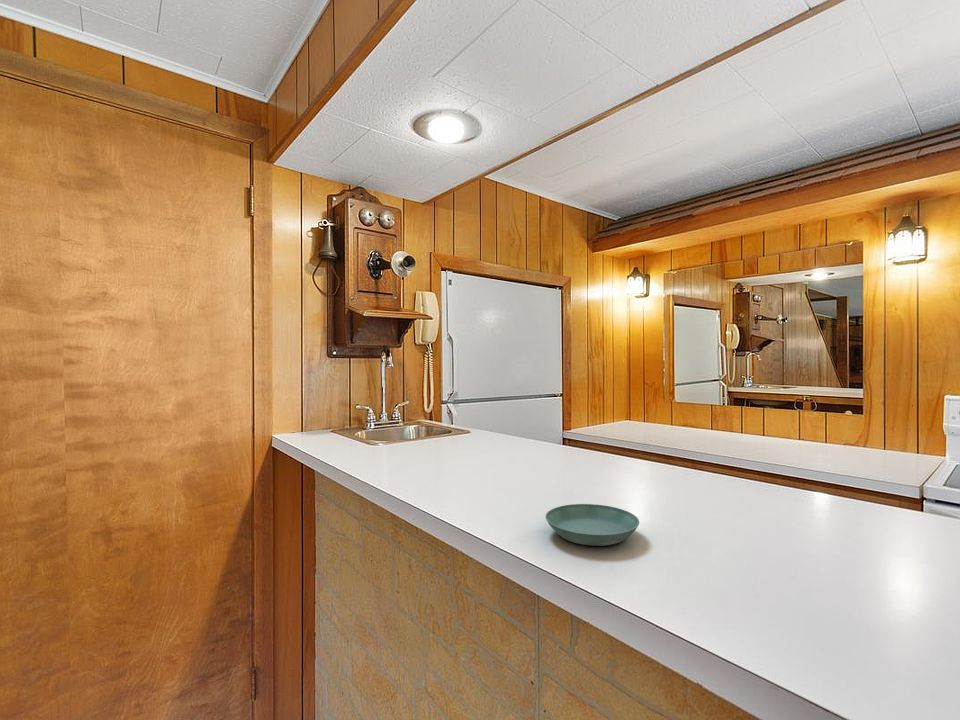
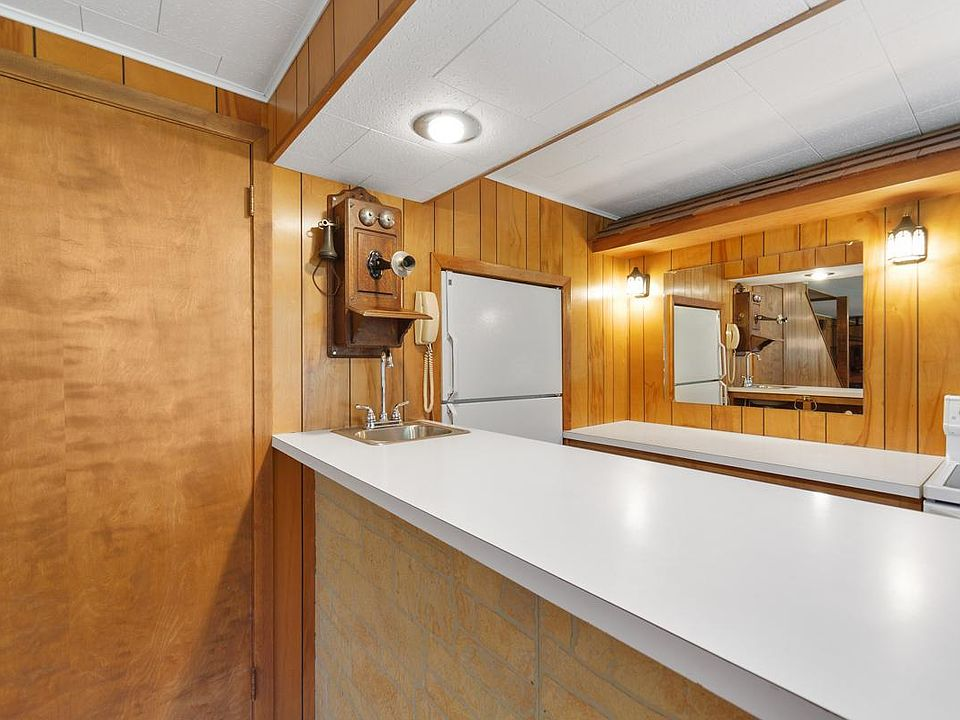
- saucer (591, 525)
